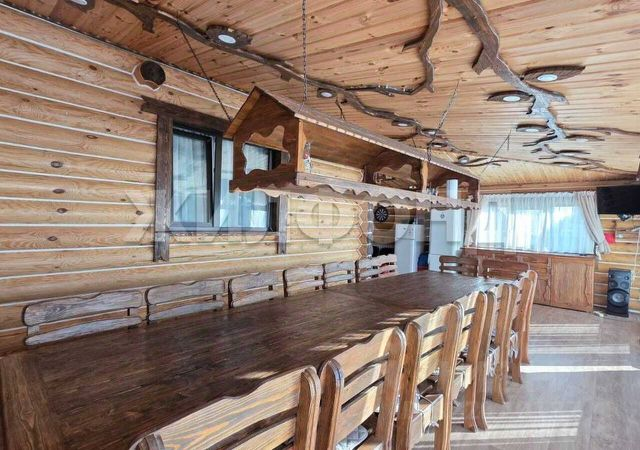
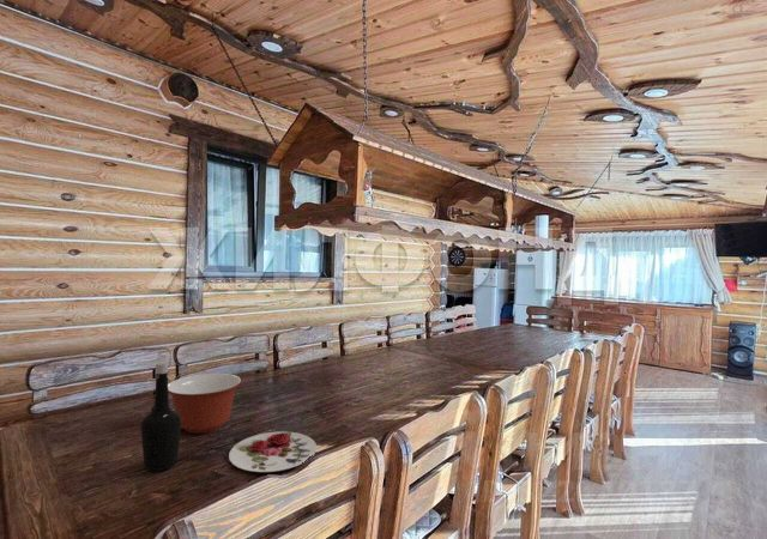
+ mixing bowl (204, 404)
+ bottle (161, 414)
+ plate (273, 449)
